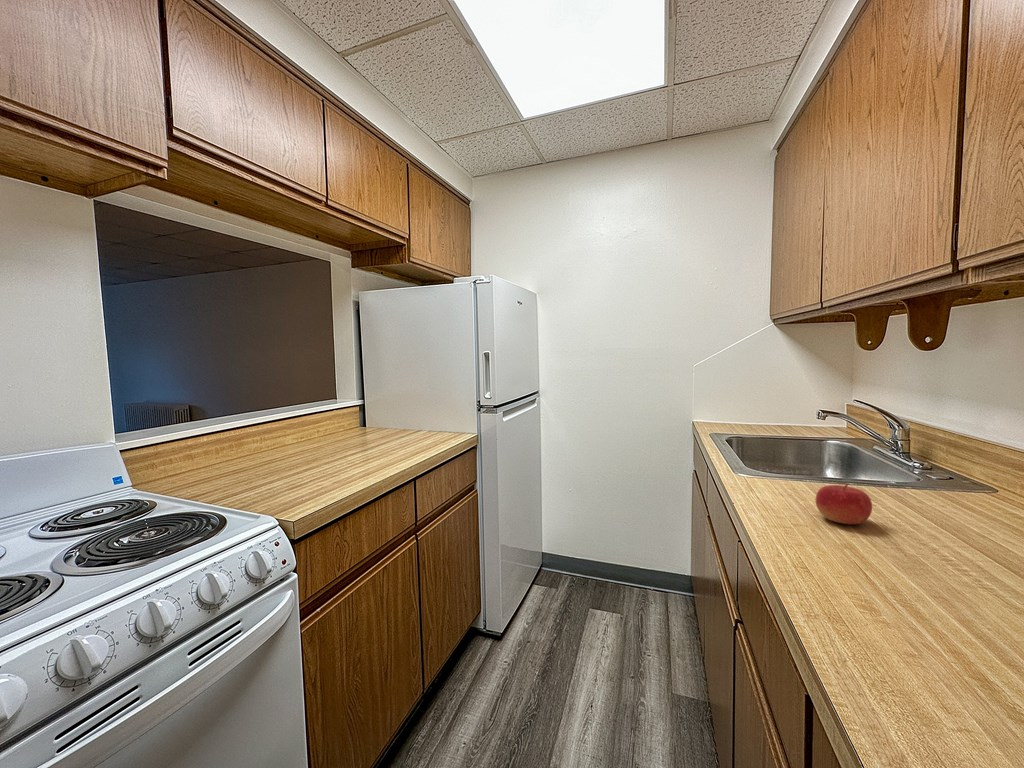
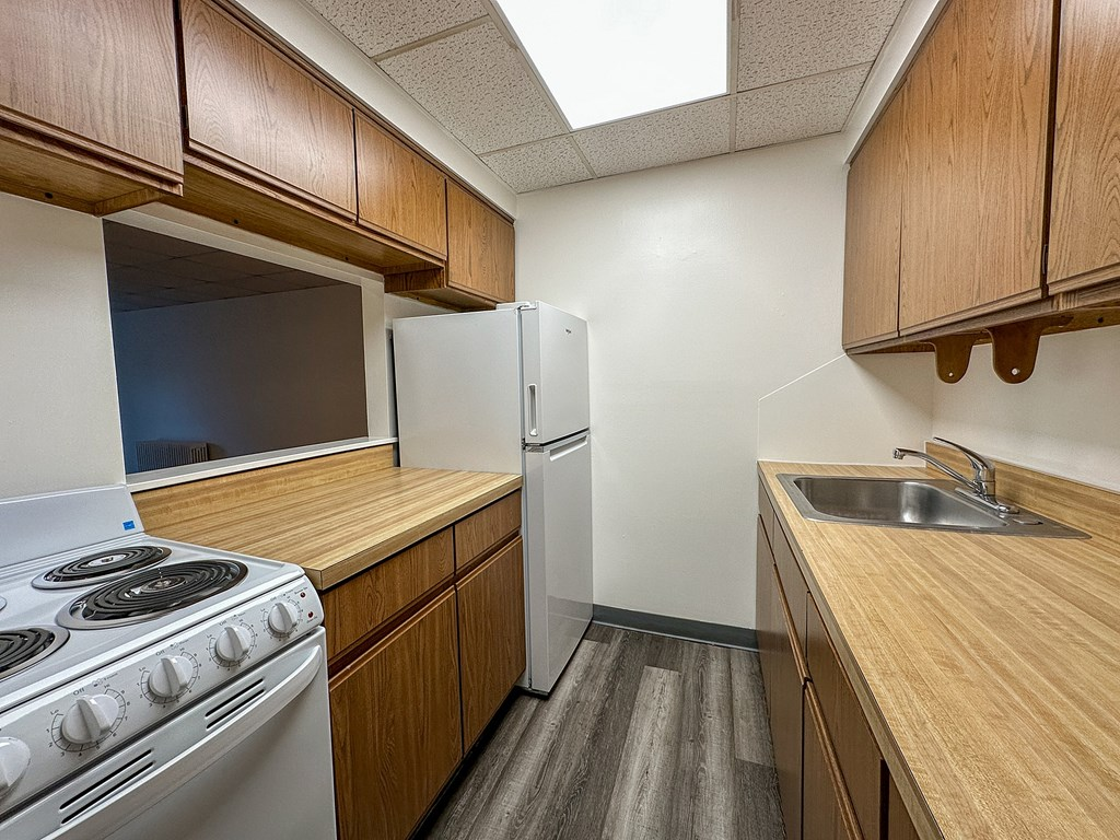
- fruit (843, 502)
